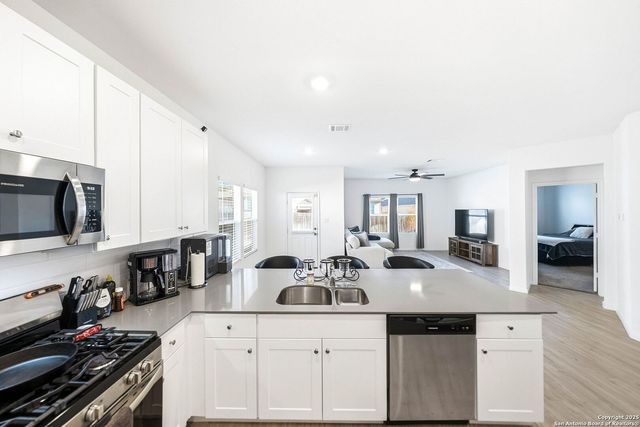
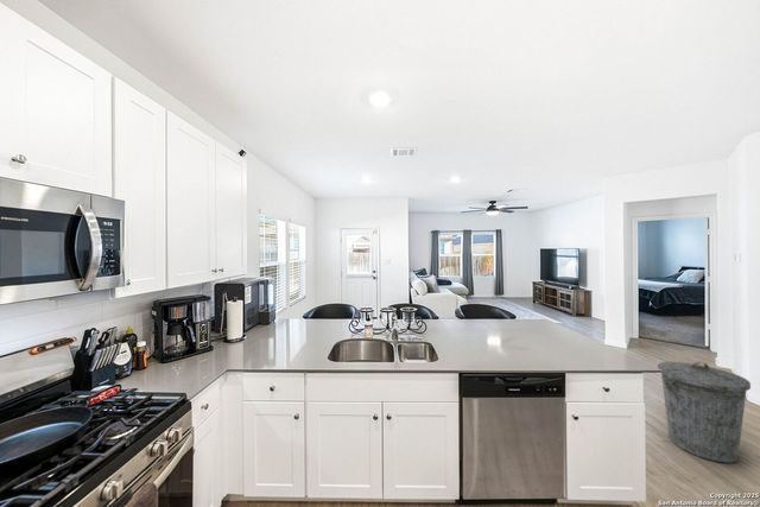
+ trash can (701, 404)
